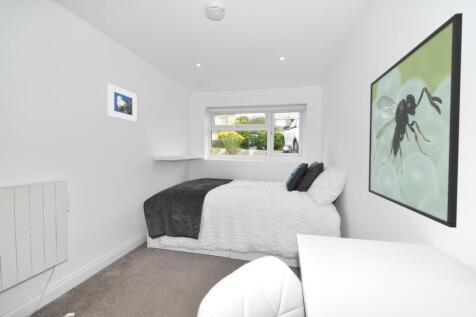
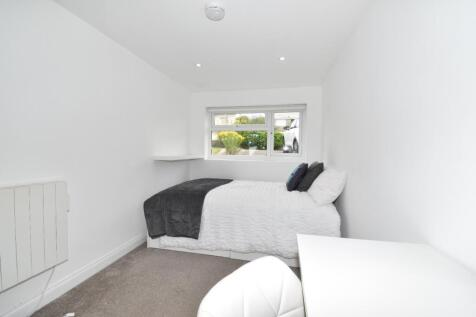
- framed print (123, 104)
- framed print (399, 132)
